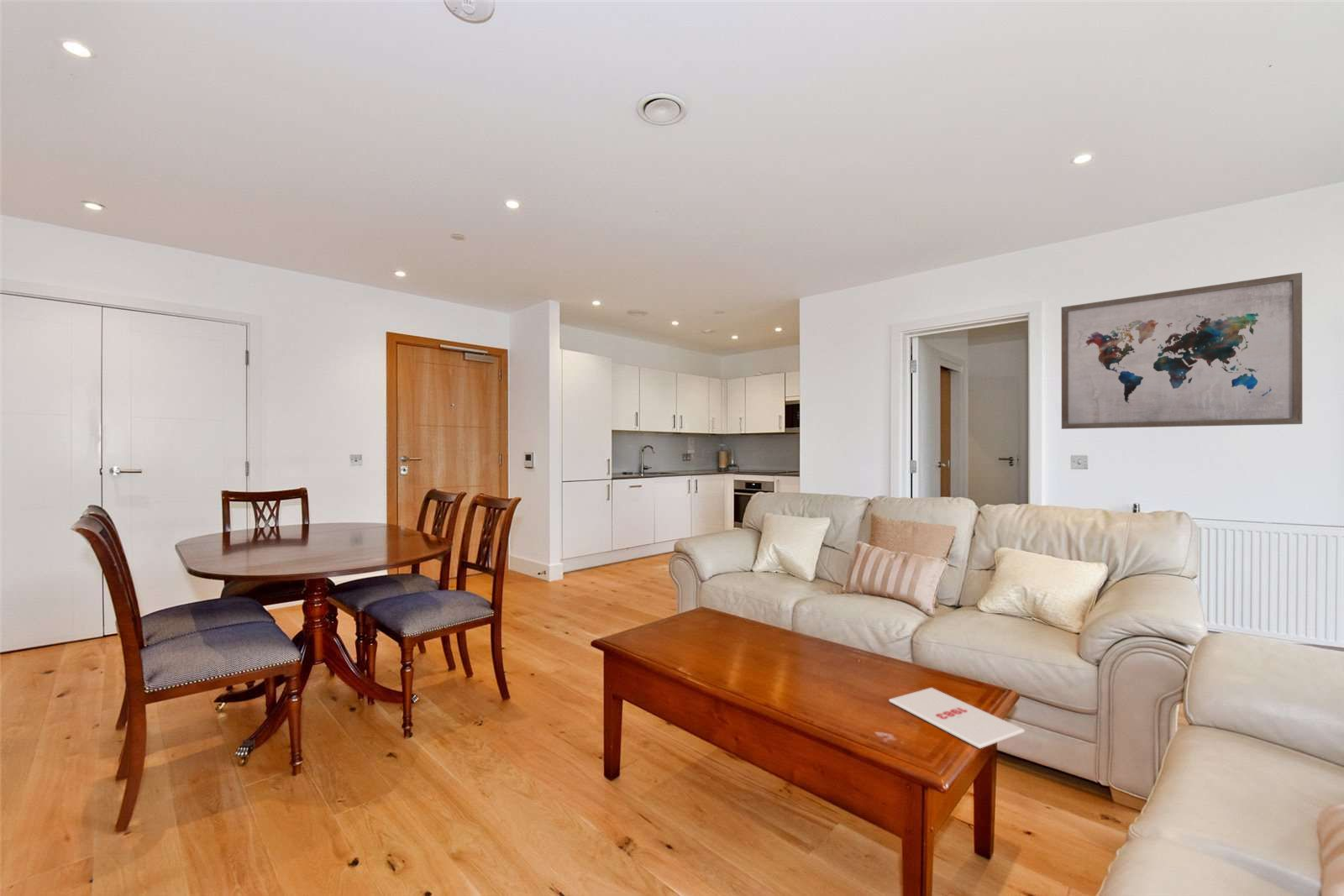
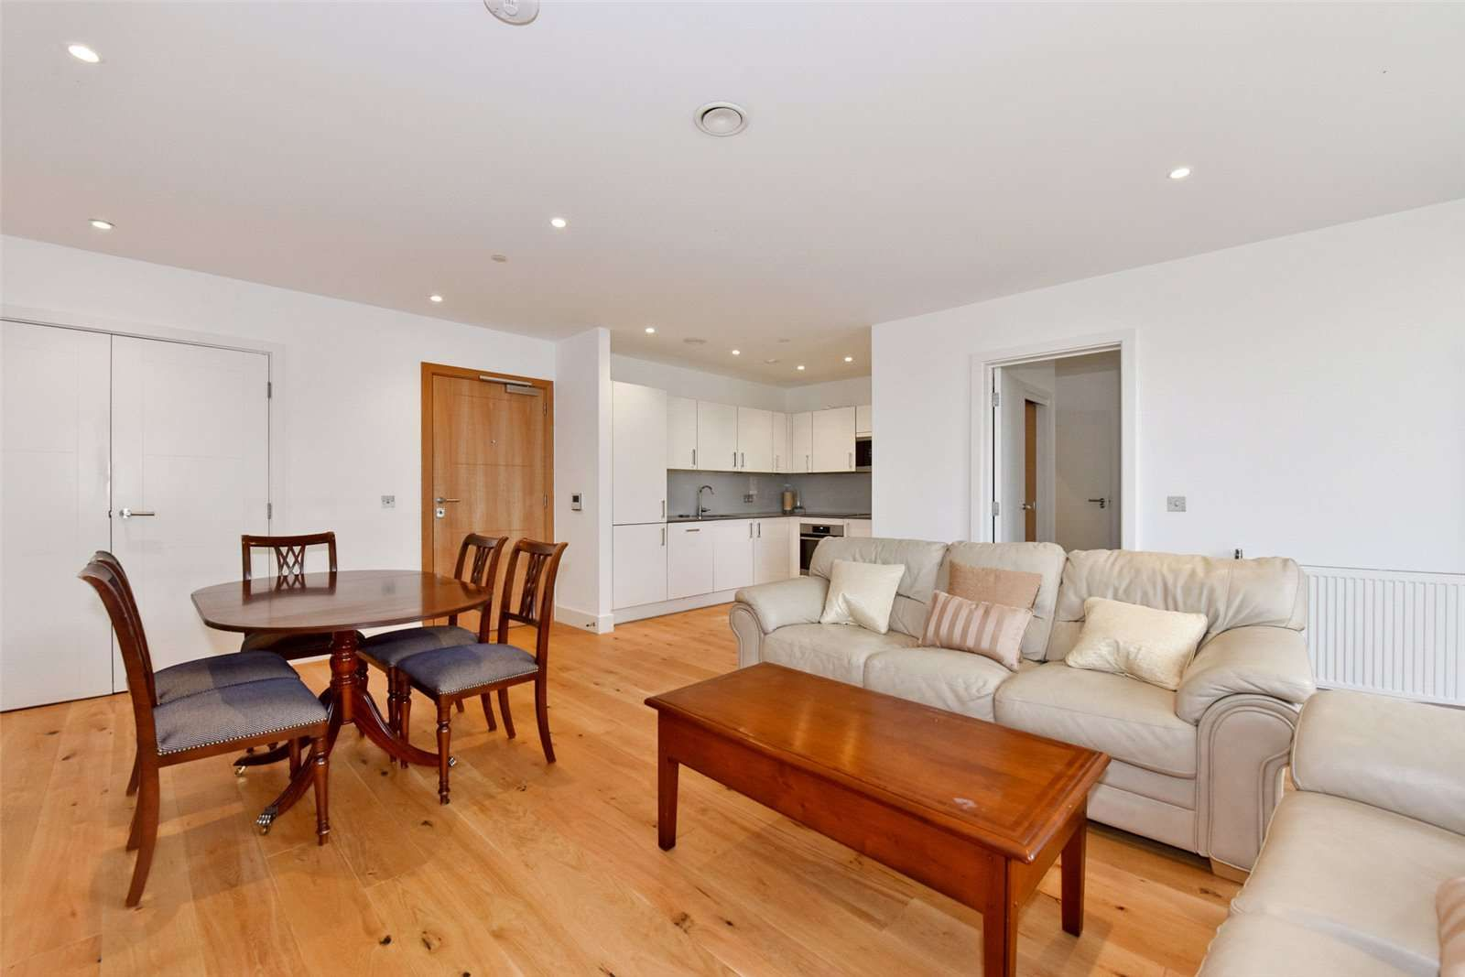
- wall art (1168, 359)
- magazine (953, 715)
